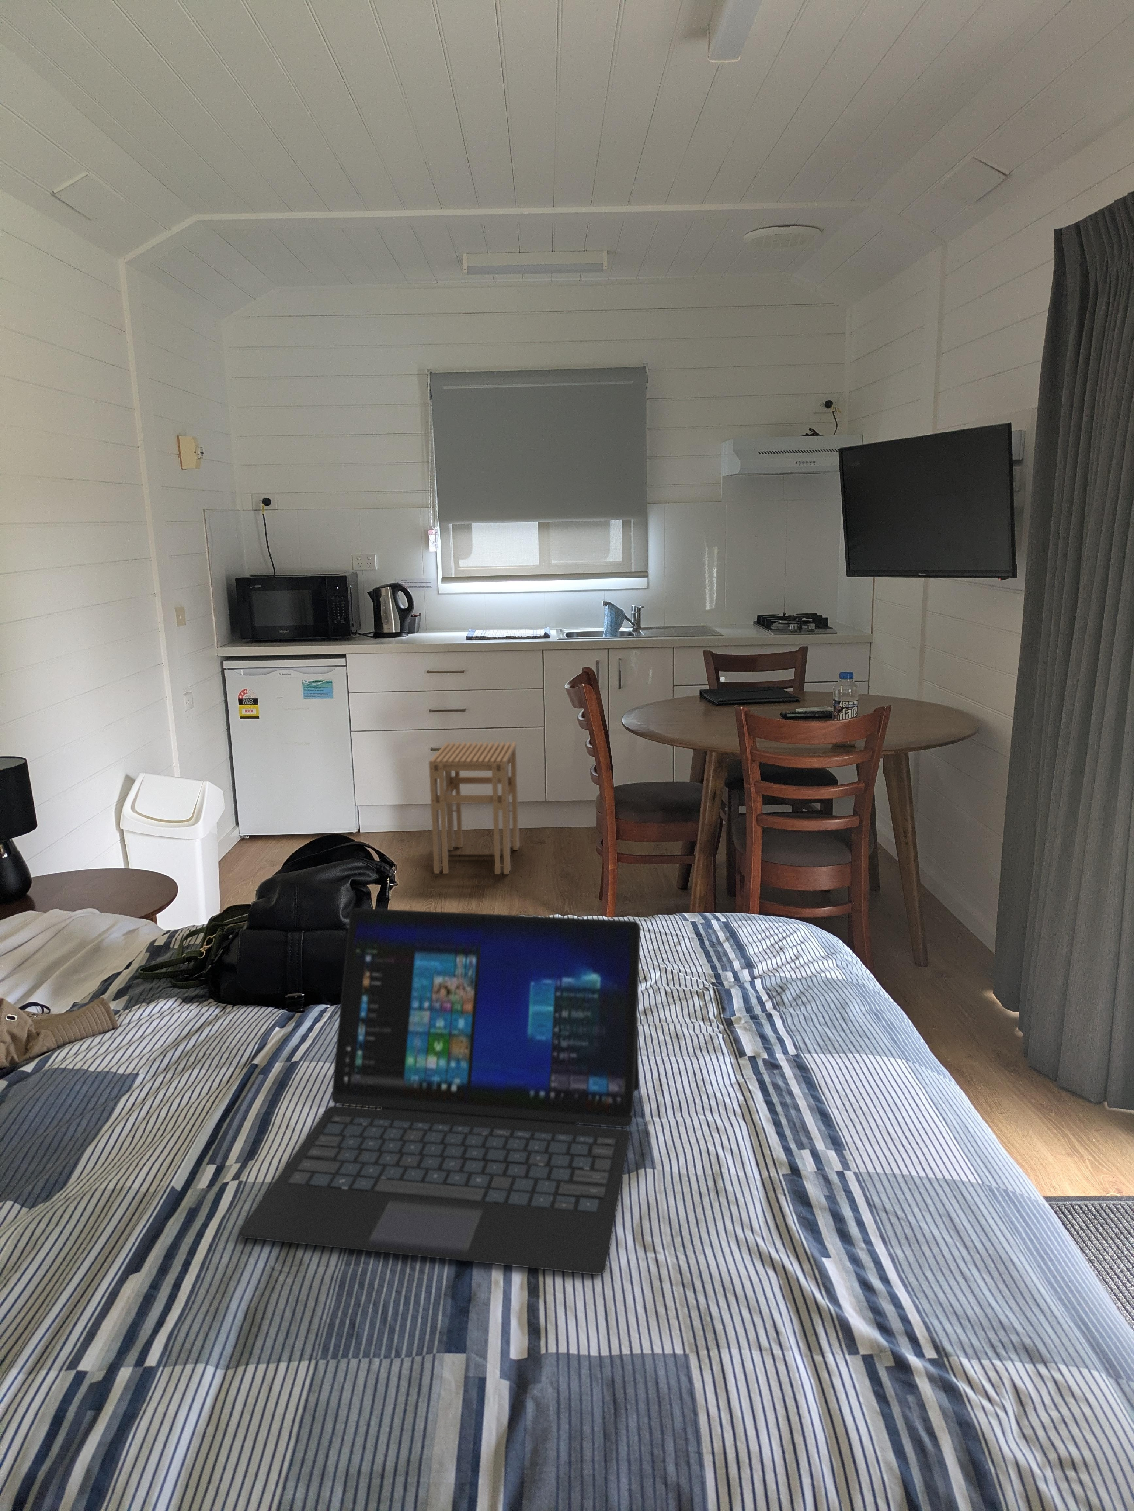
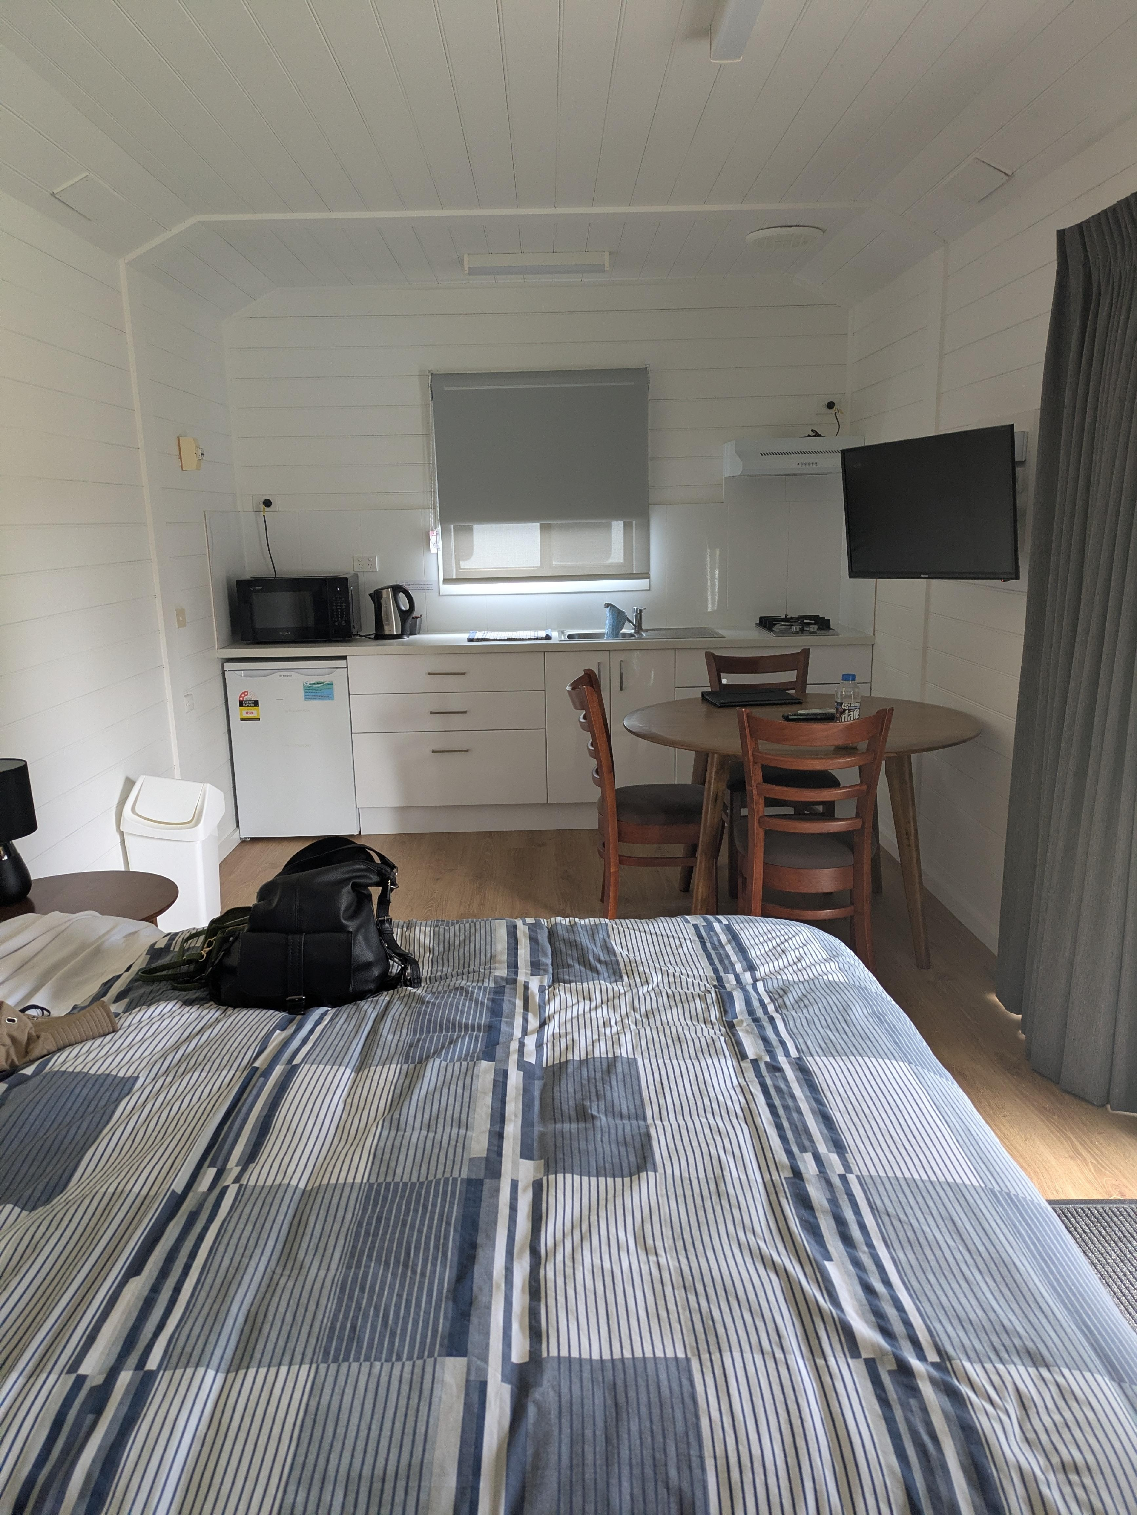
- stool (476, 803)
- laptop (460, 1062)
